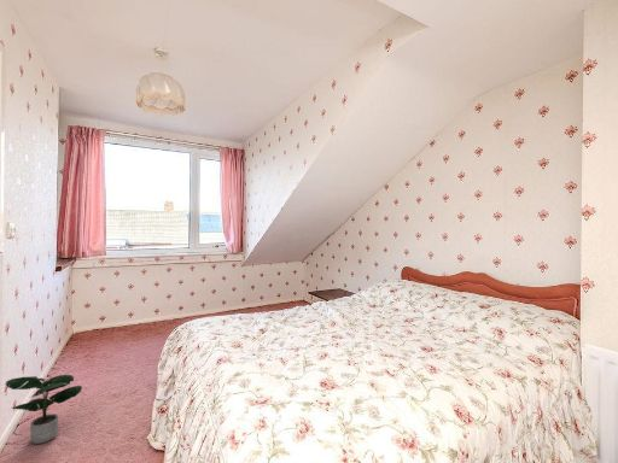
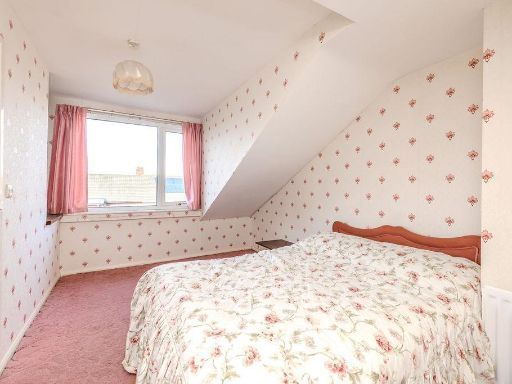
- potted plant (45, 404)
